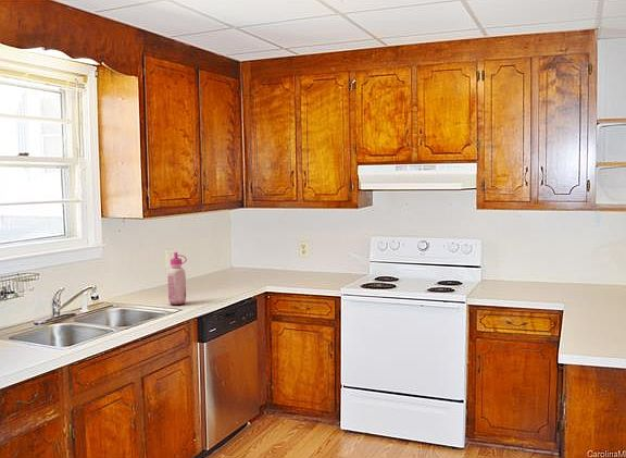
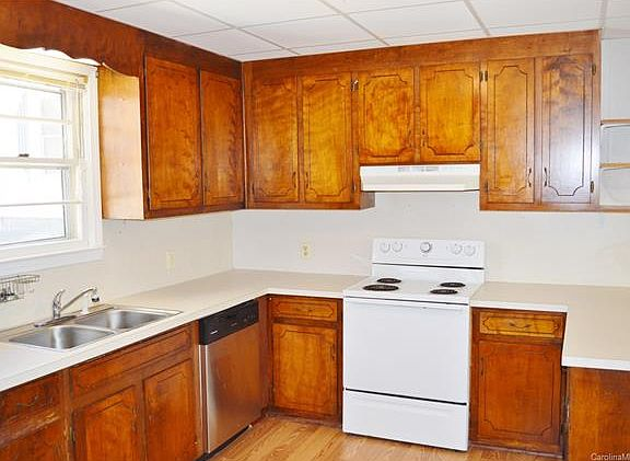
- glue bottle (176, 277)
